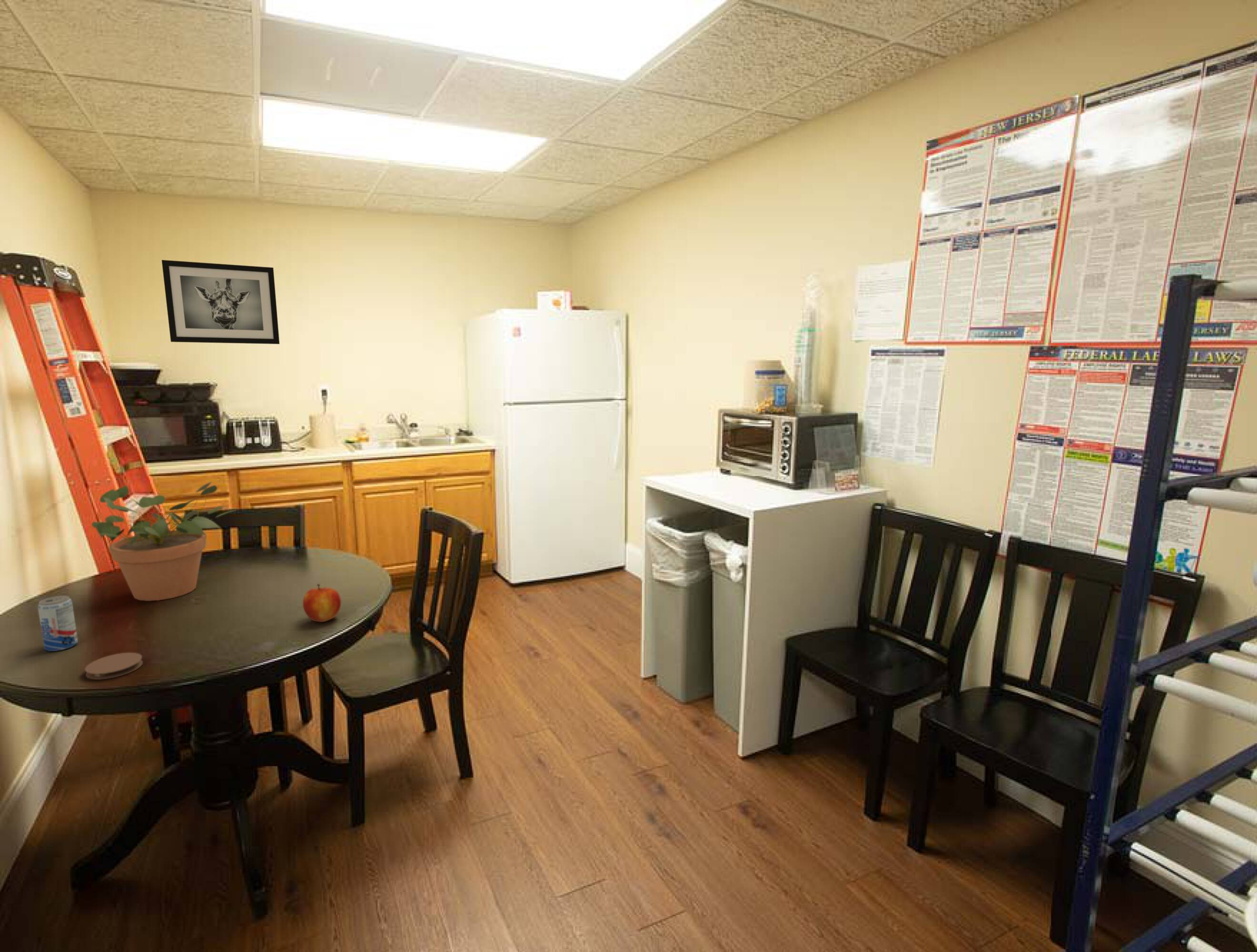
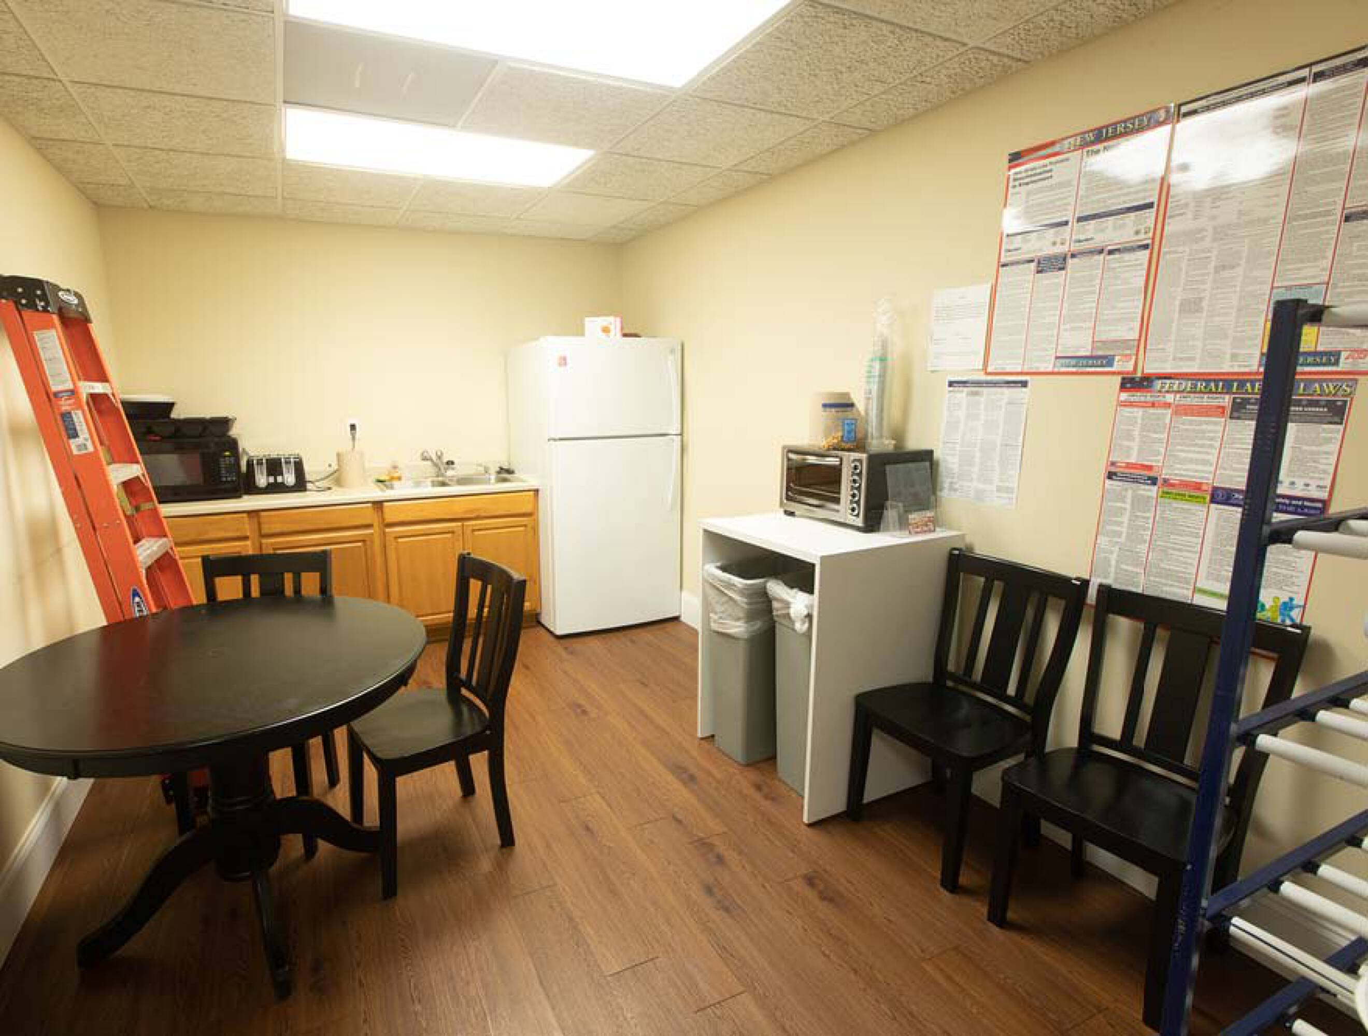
- coaster (114, 665)
- apple (322, 601)
- wall art (223, 304)
- potted plant (169, 538)
- beverage can (58, 622)
